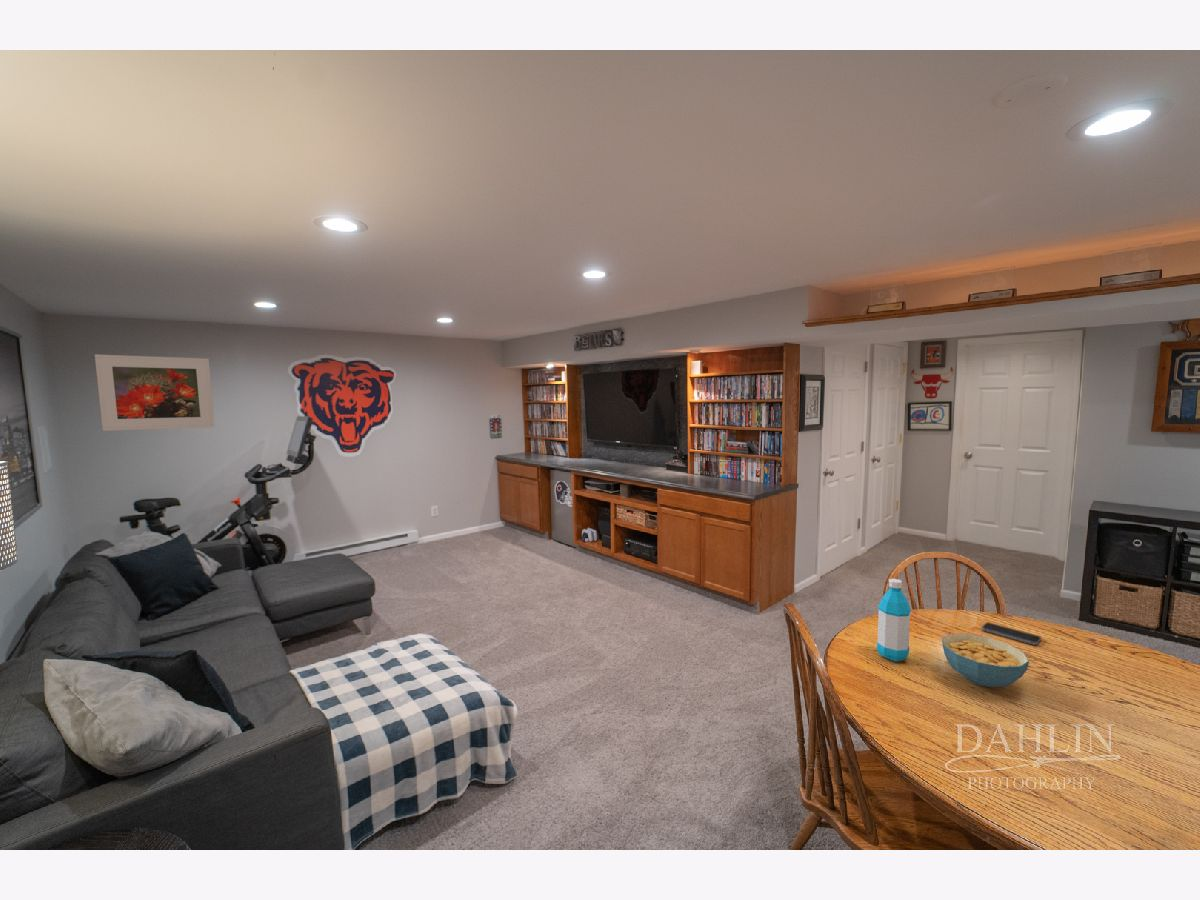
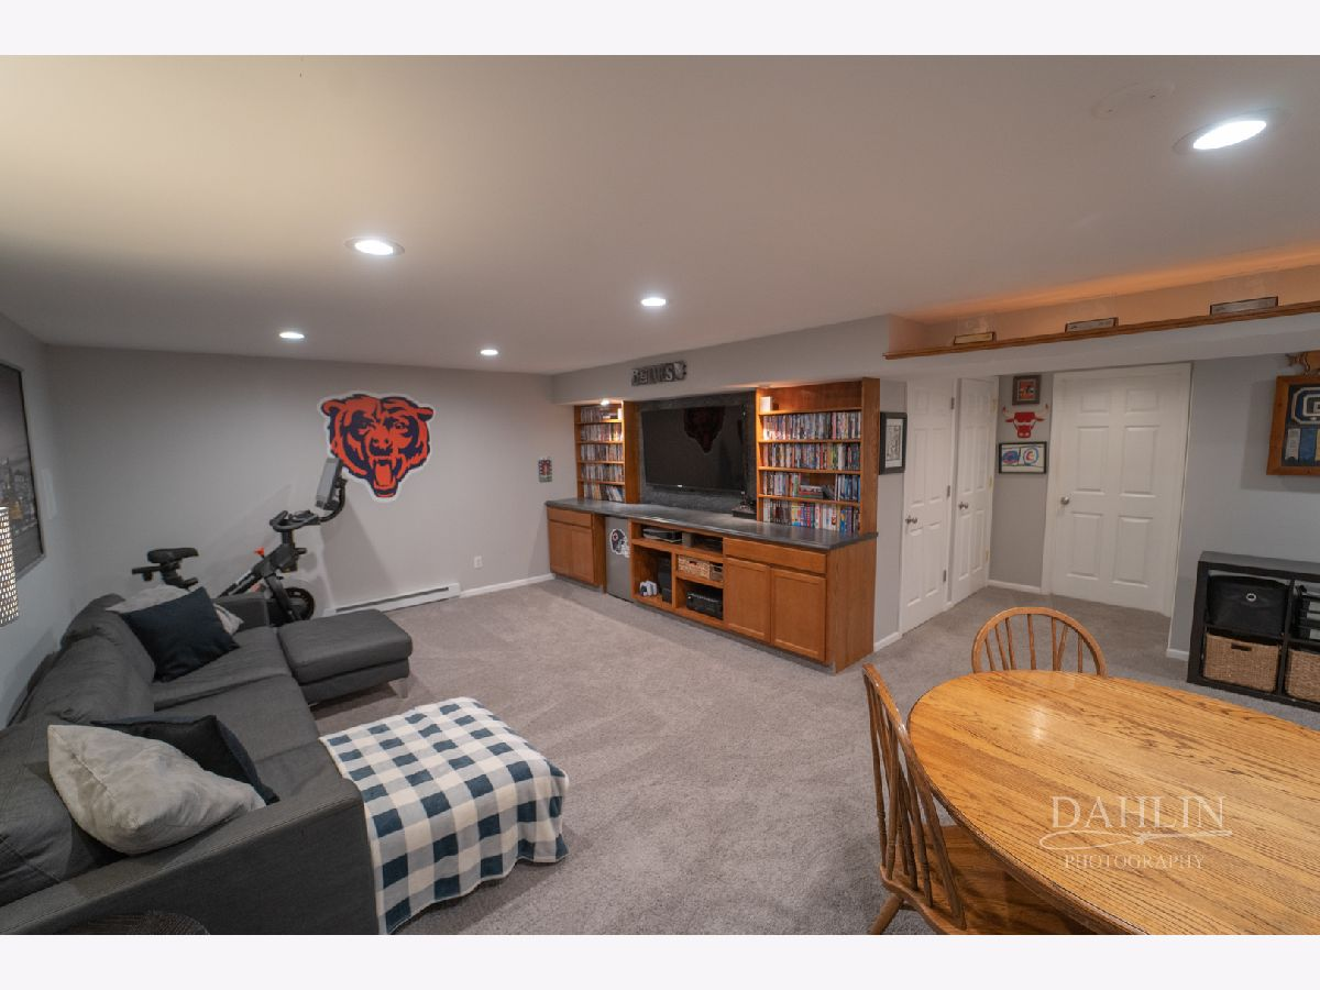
- water bottle (894, 618)
- cereal bowl (982, 665)
- smartphone (1010, 633)
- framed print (158, 393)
